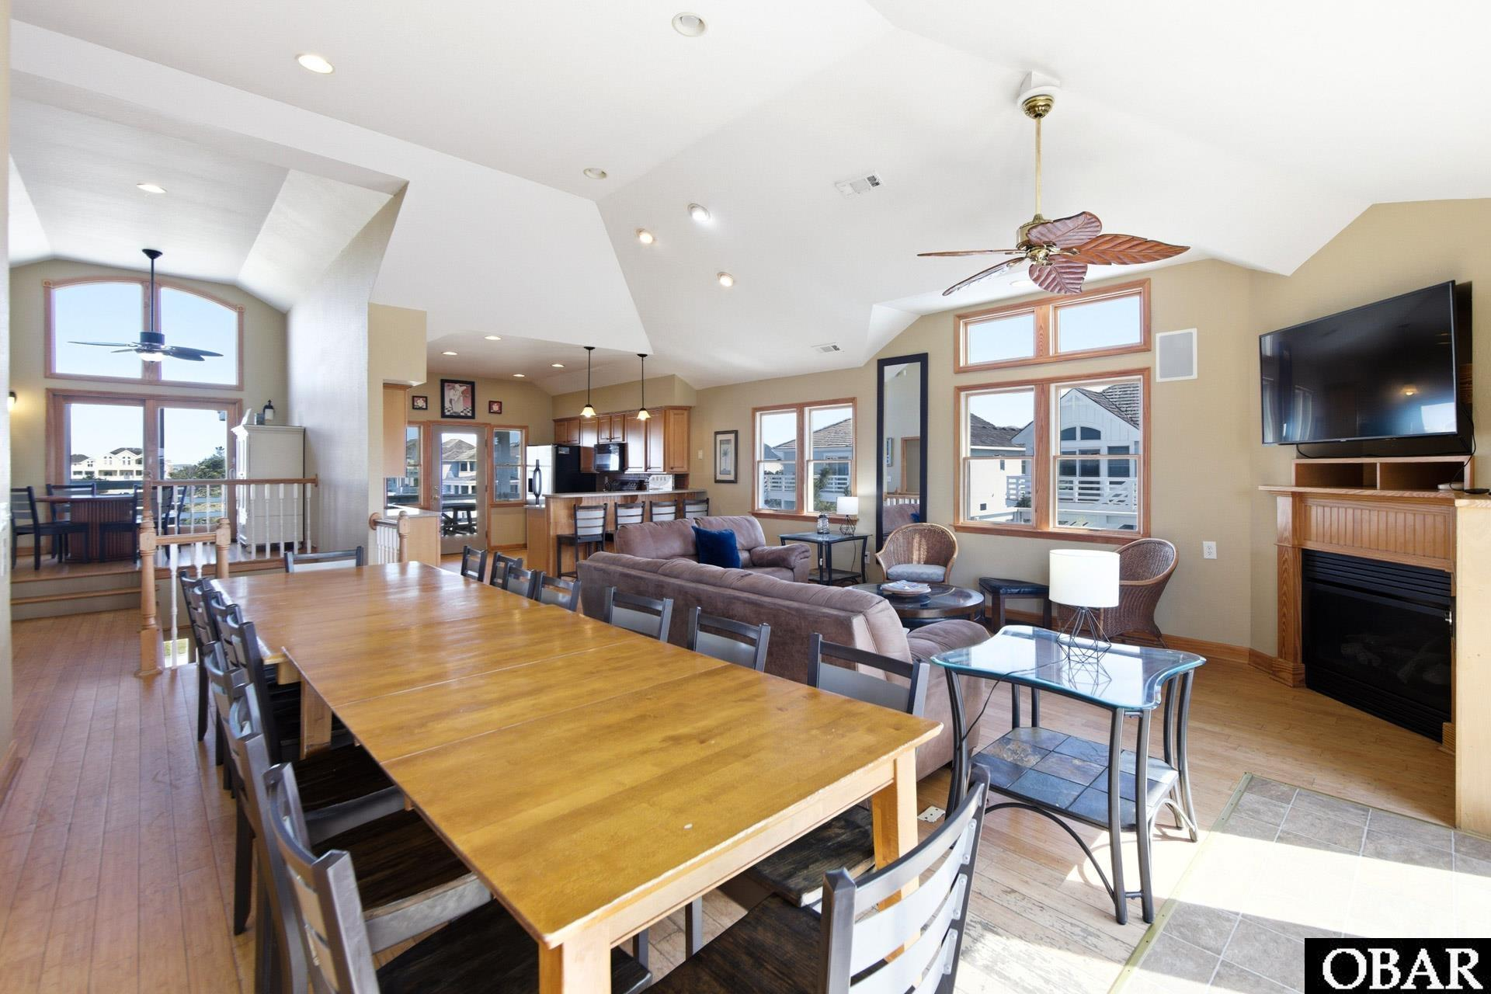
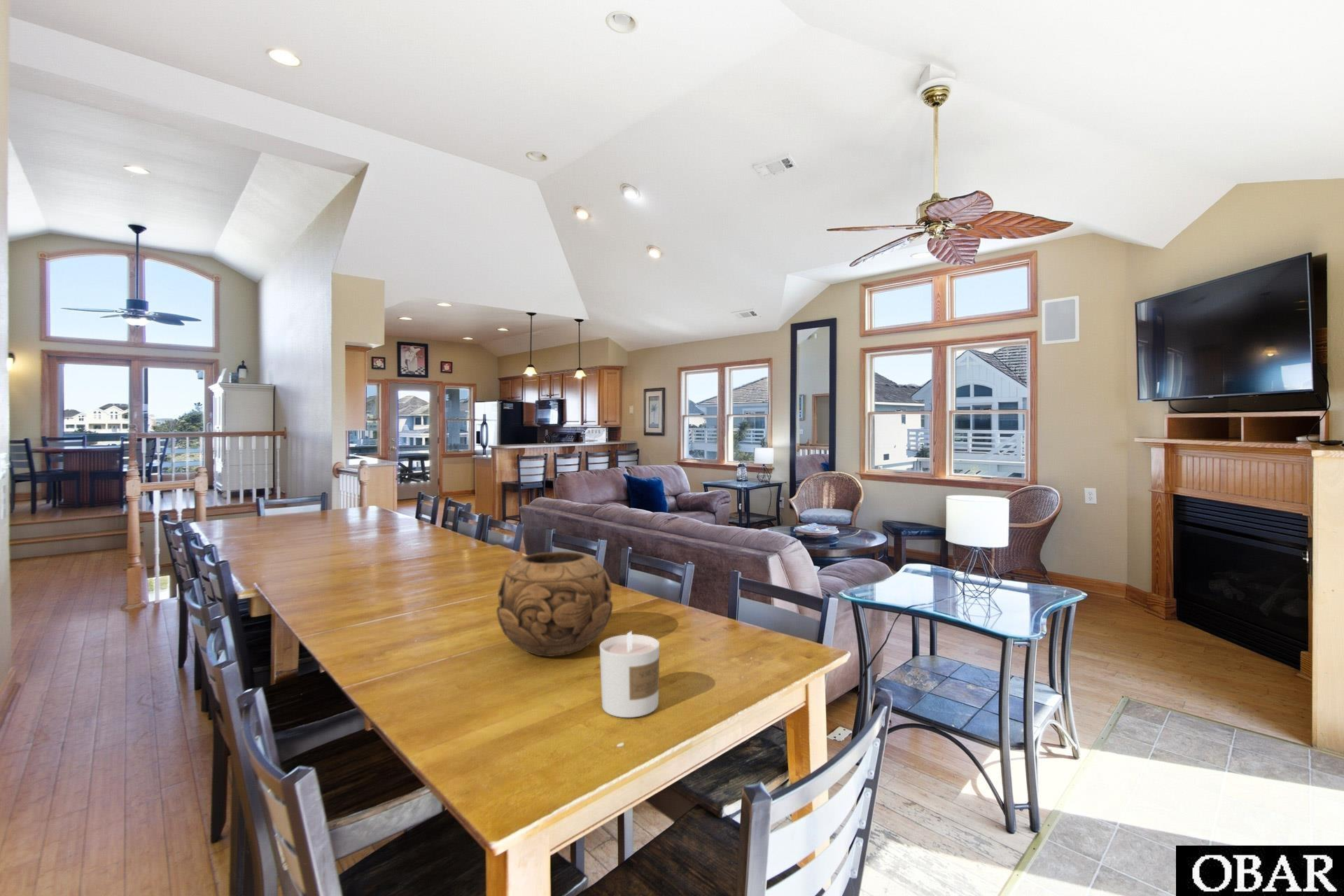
+ decorative bowl (555, 601)
+ candle (629, 668)
